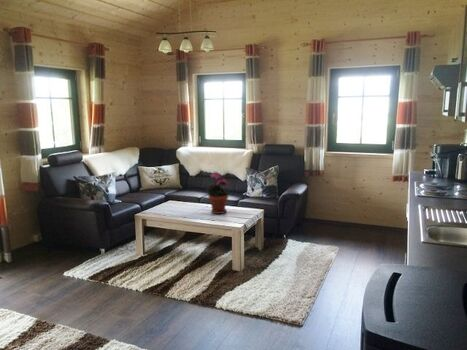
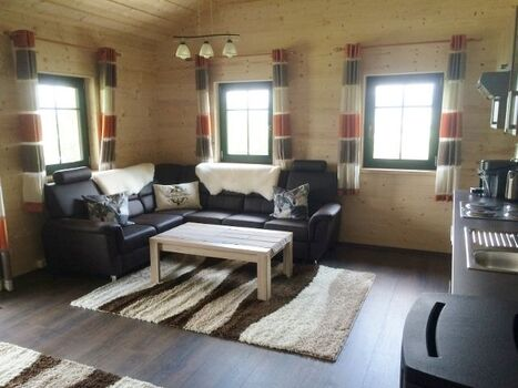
- potted plant (218, 192)
